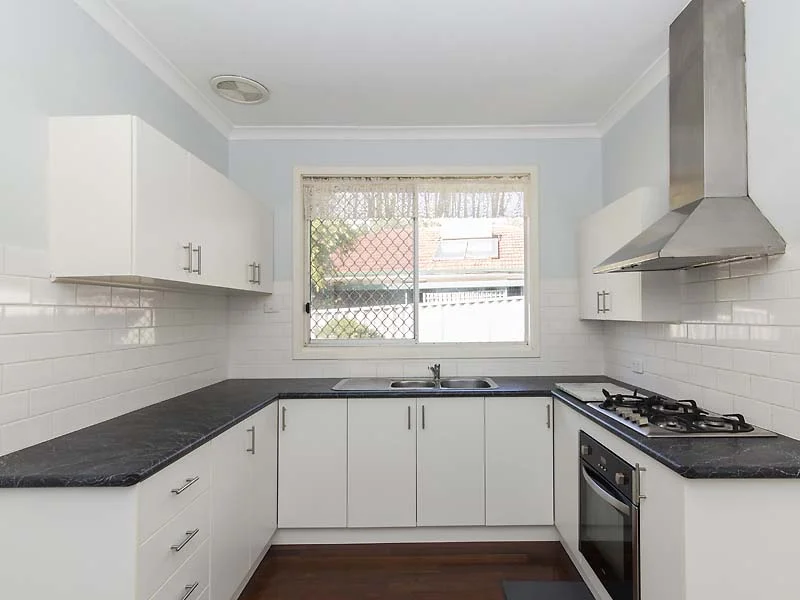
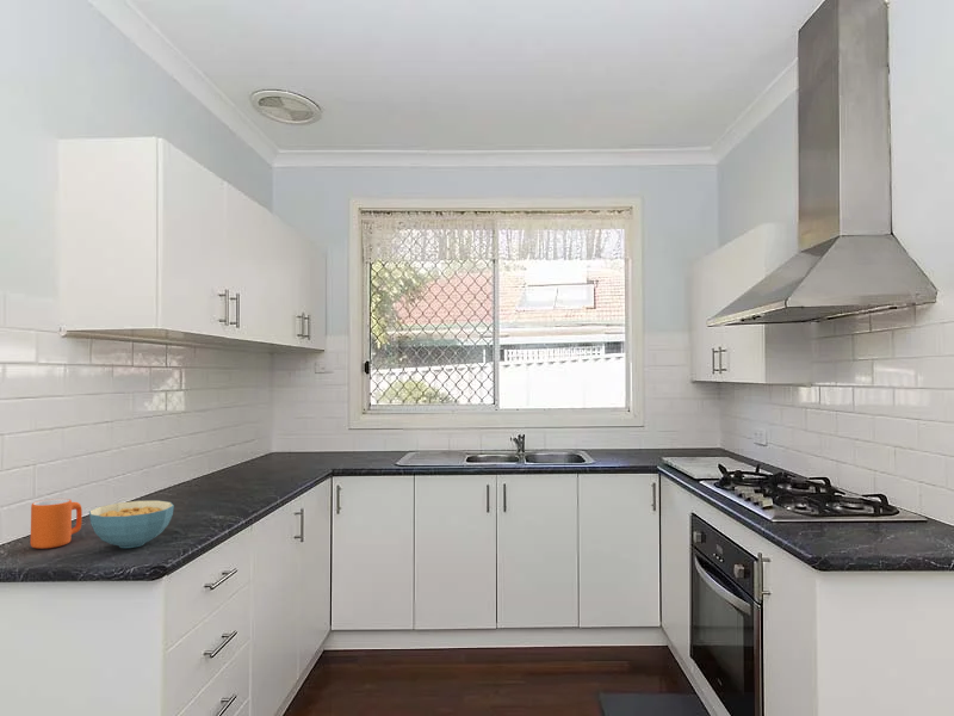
+ mug (54, 521)
+ cereal bowl (131, 526)
